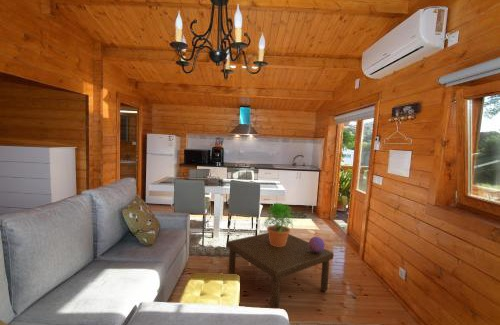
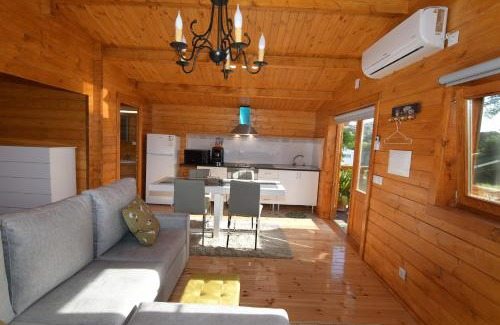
- coffee table (277, 265)
- potted plant (278, 222)
- decorative ball (316, 244)
